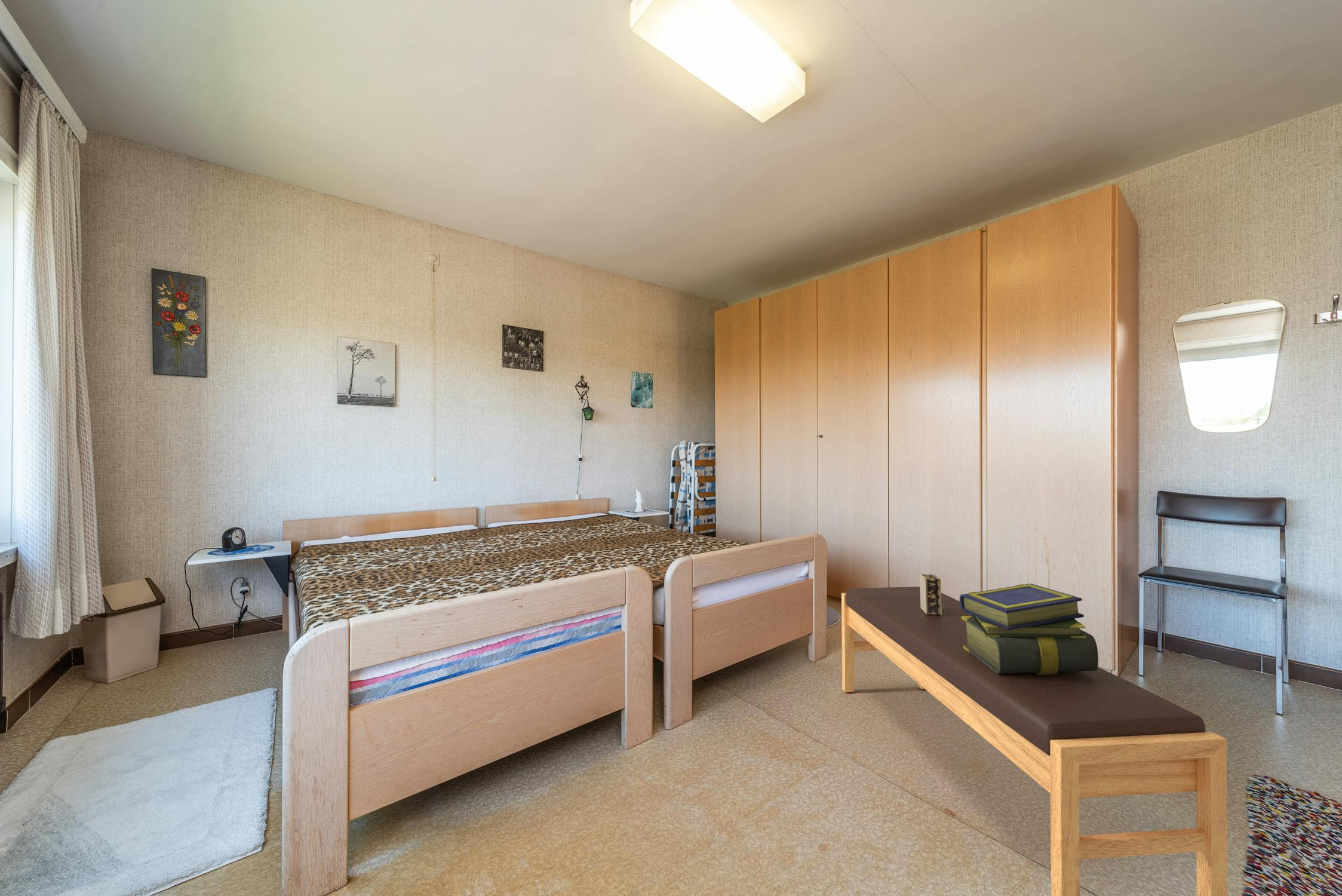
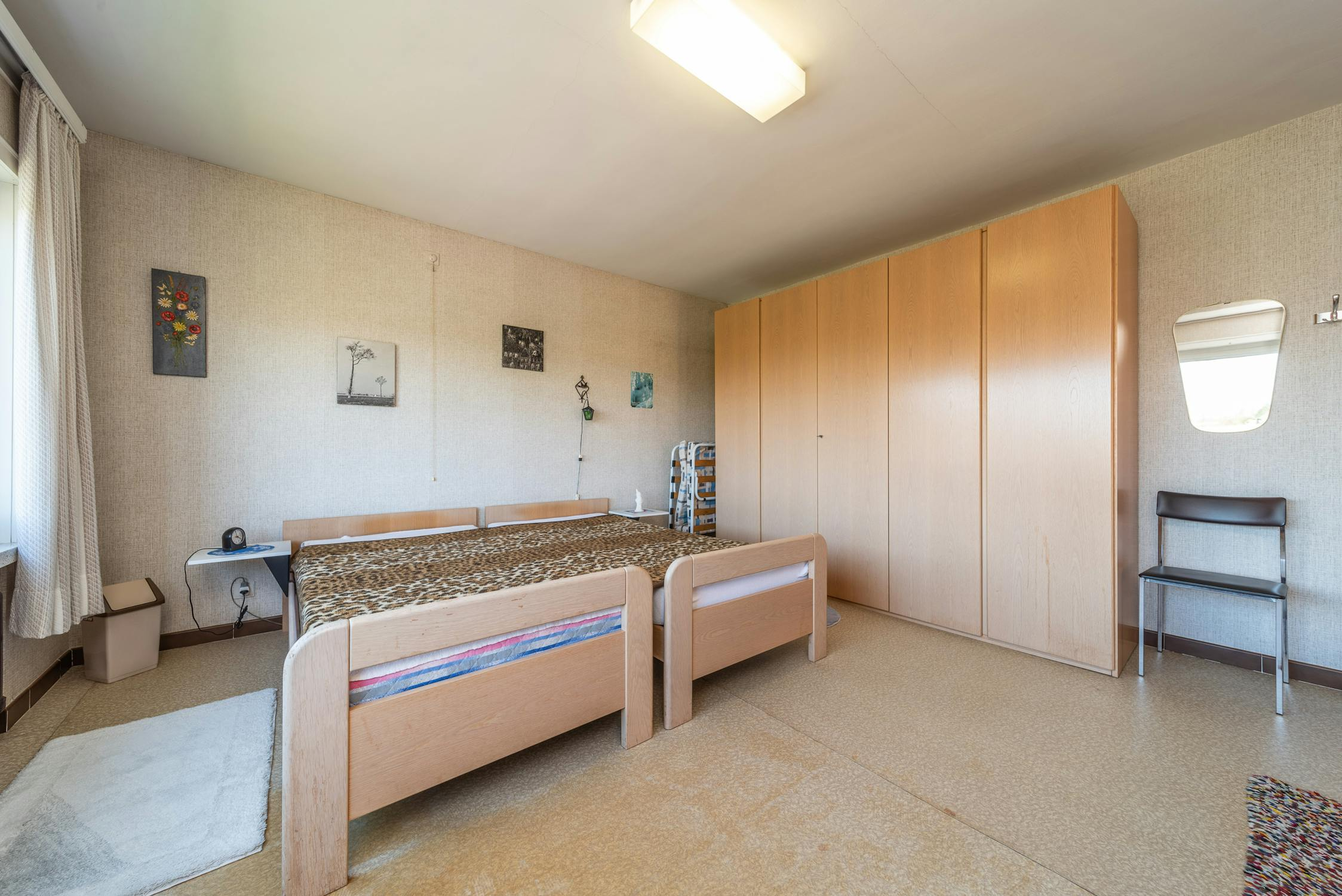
- bench (969, 700)
- decorative box (930, 593)
- stack of books (1022, 627)
